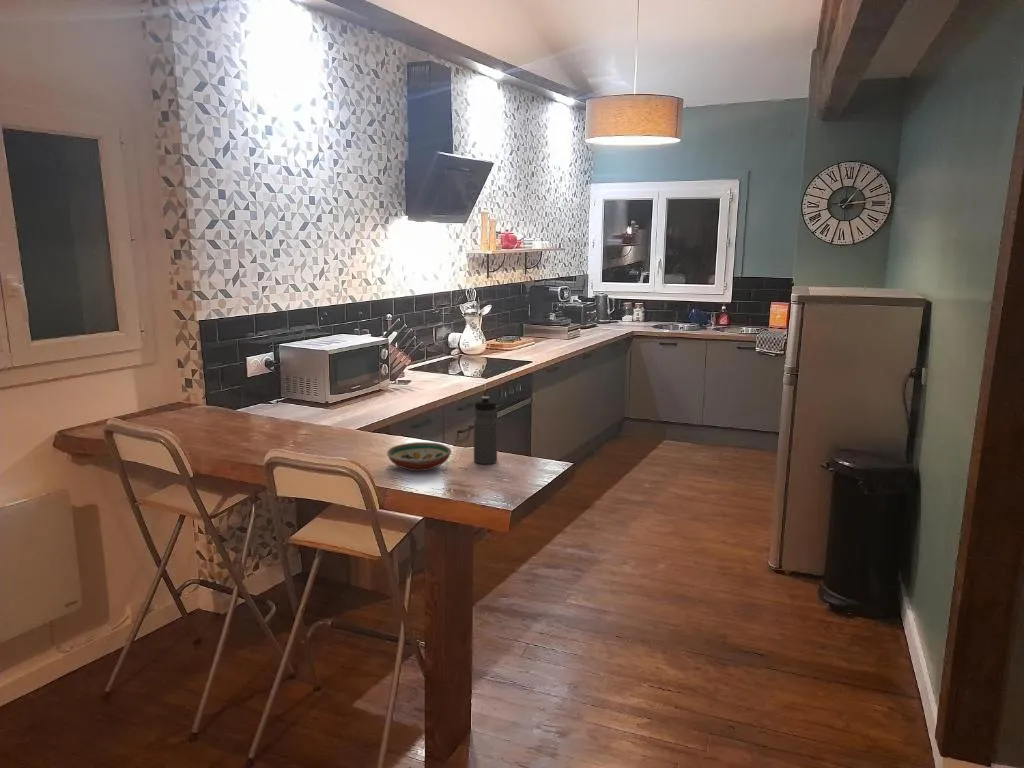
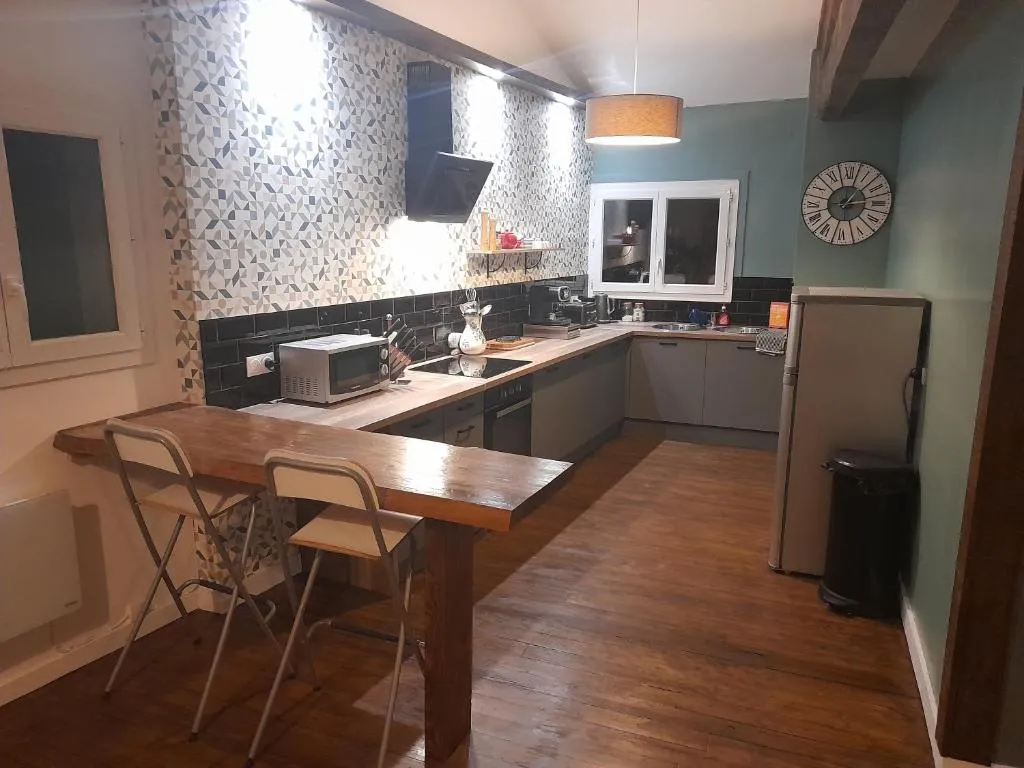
- decorative bowl (419, 458)
- water bottle (485, 429)
